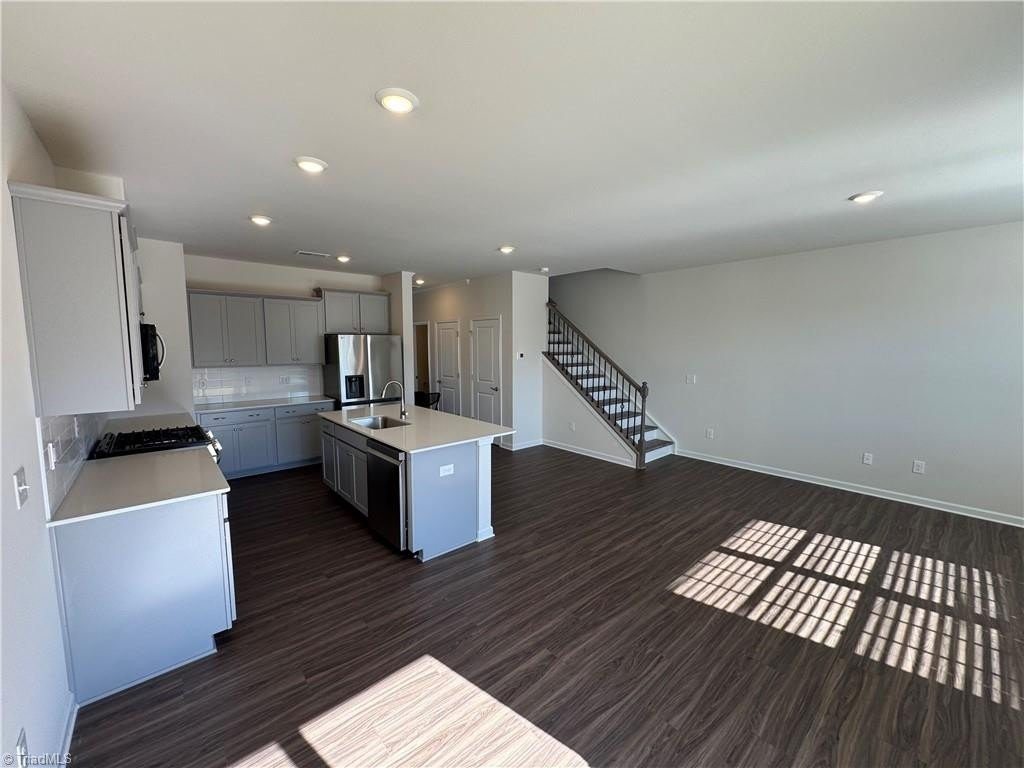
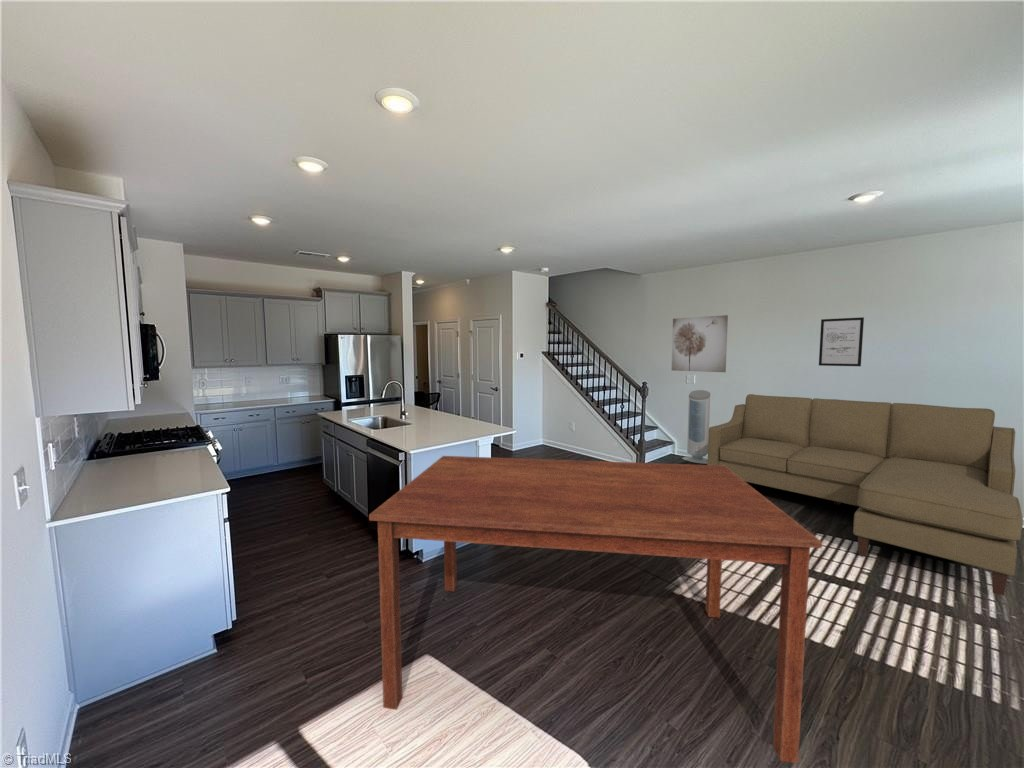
+ wall art (840, 342)
+ wall art (698, 344)
+ sofa (832, 459)
+ air purifier (698, 425)
+ dining table (582, 550)
